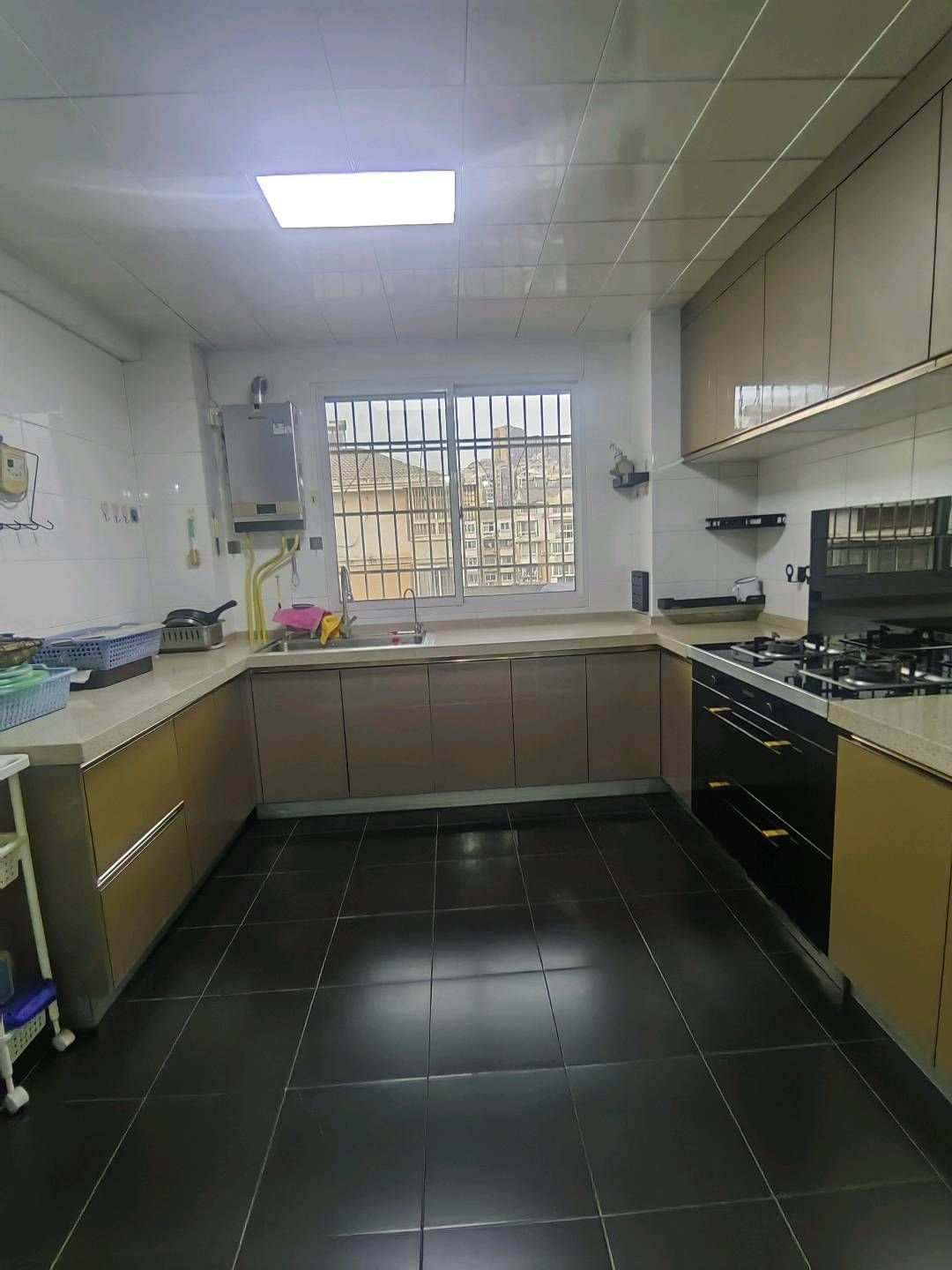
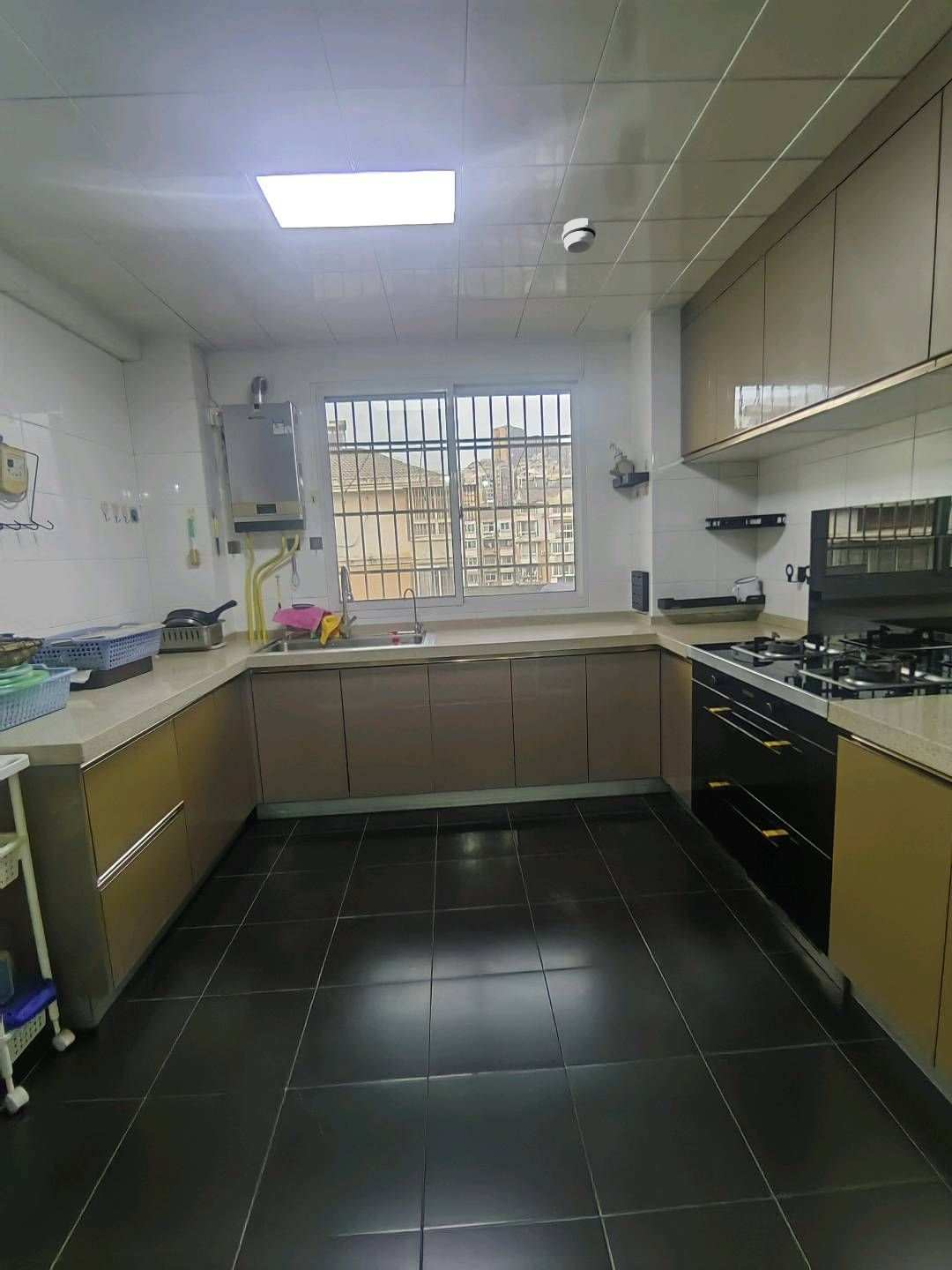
+ smoke detector (578, 236)
